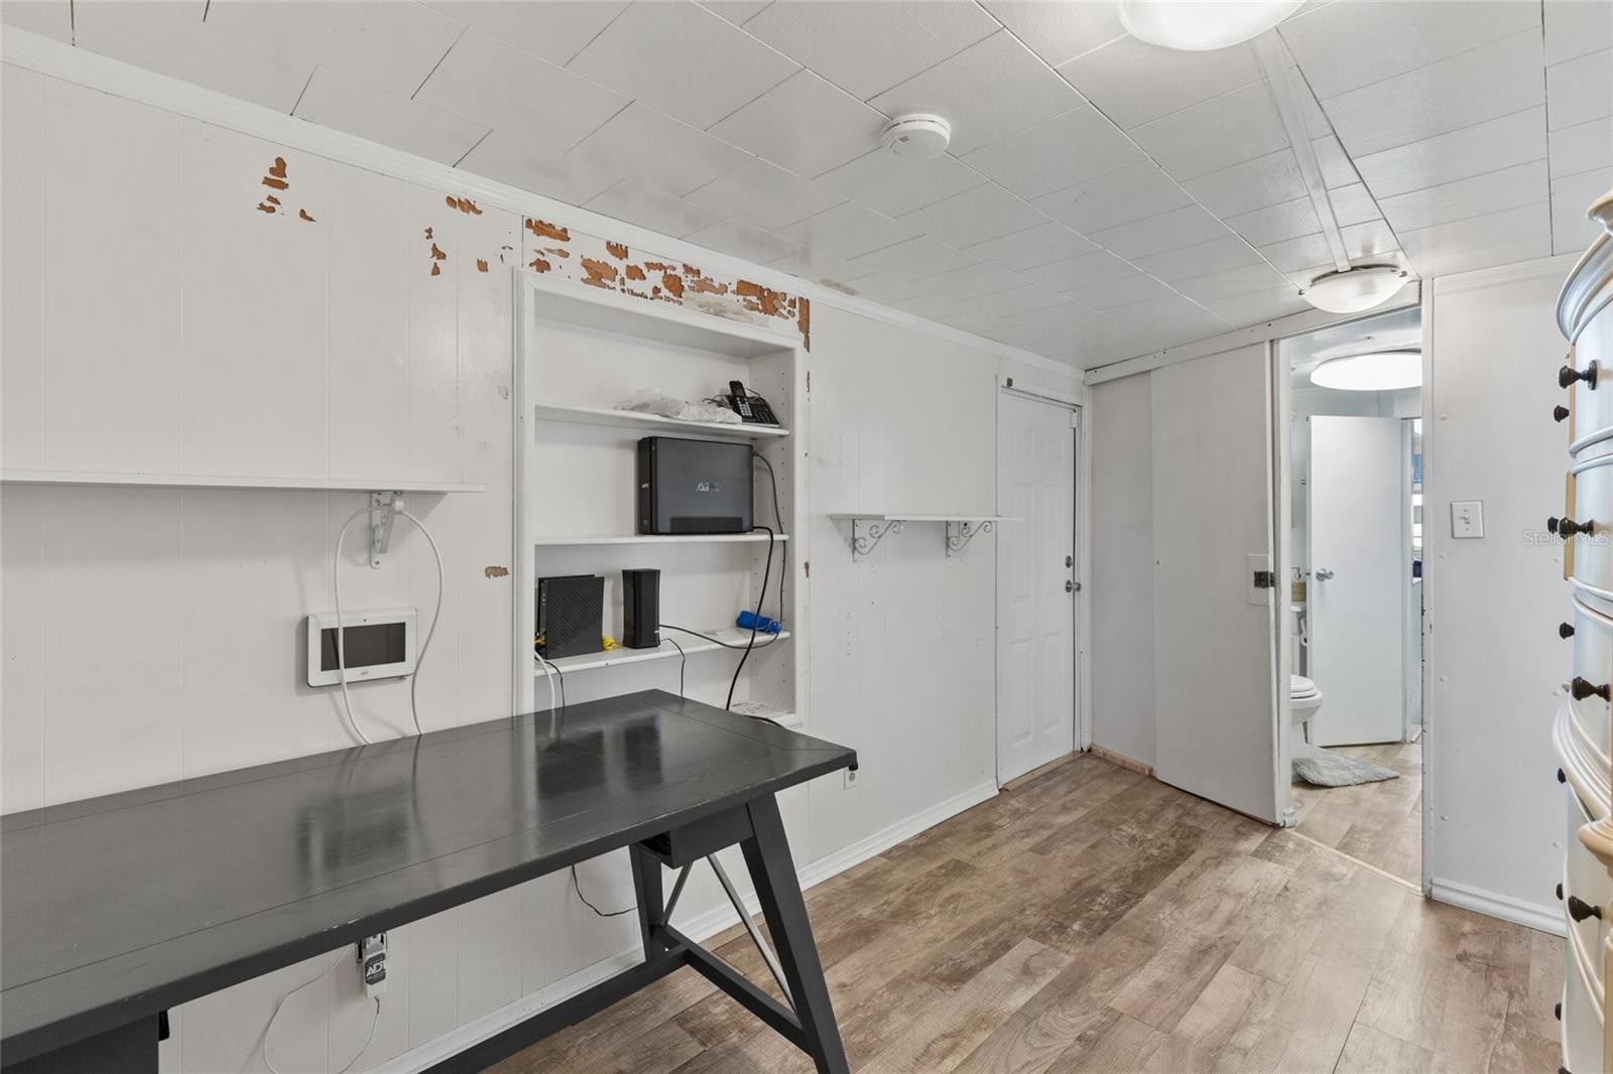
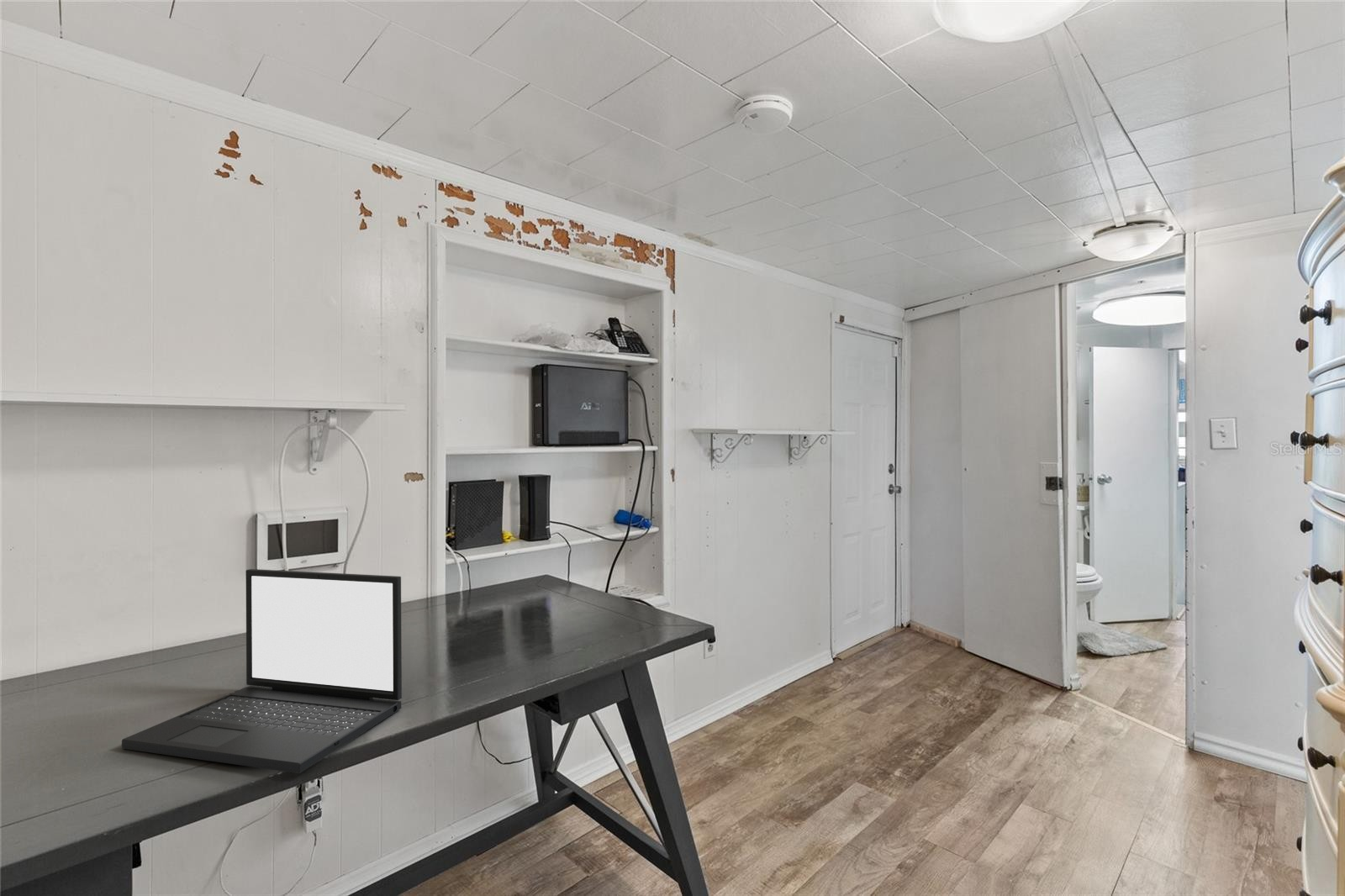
+ laptop (272, 656)
